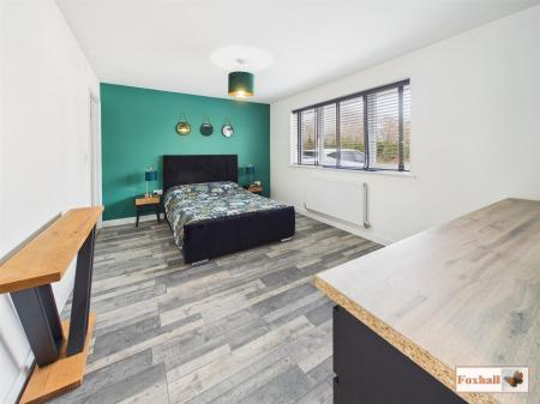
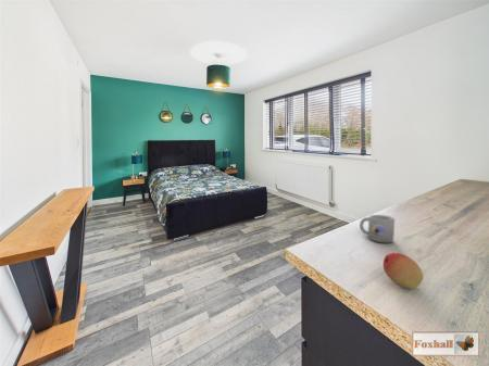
+ fruit (401, 269)
+ mug (375, 227)
